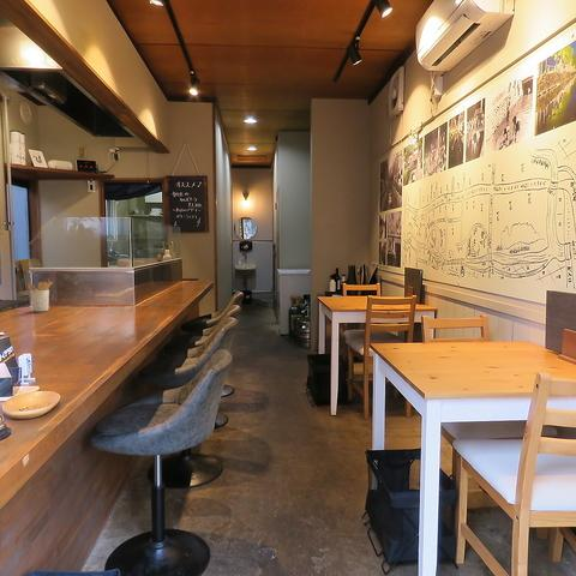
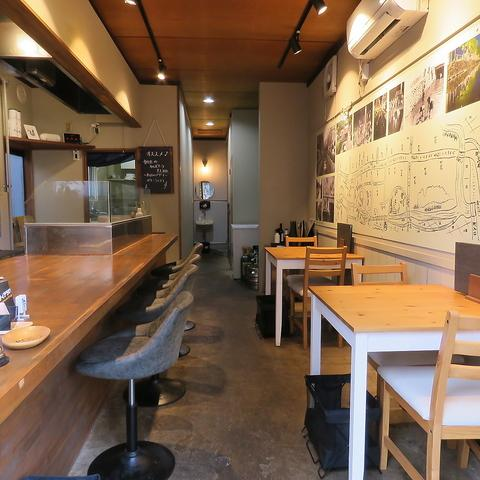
- utensil holder (41, 295)
